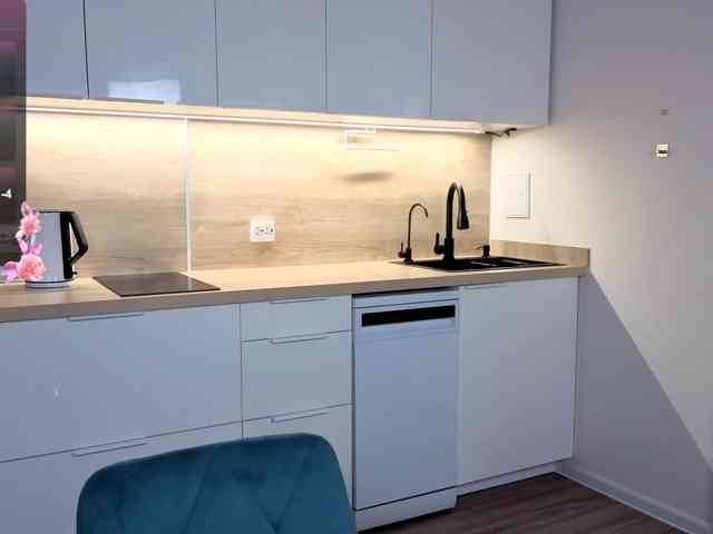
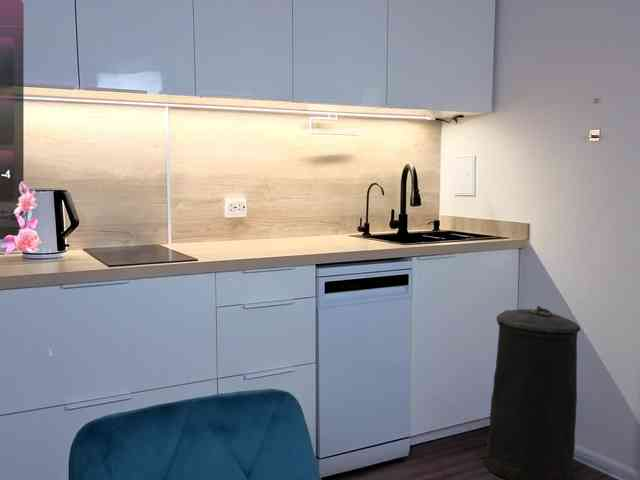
+ trash can (524, 384)
